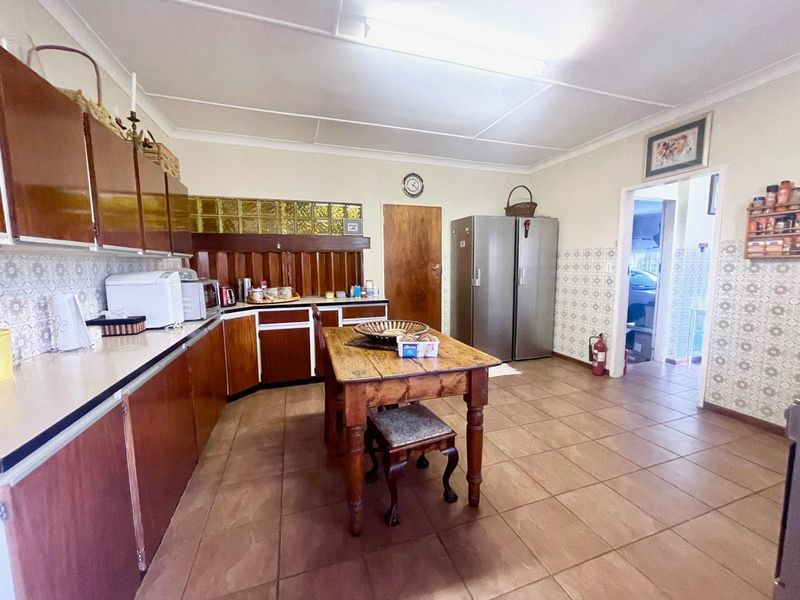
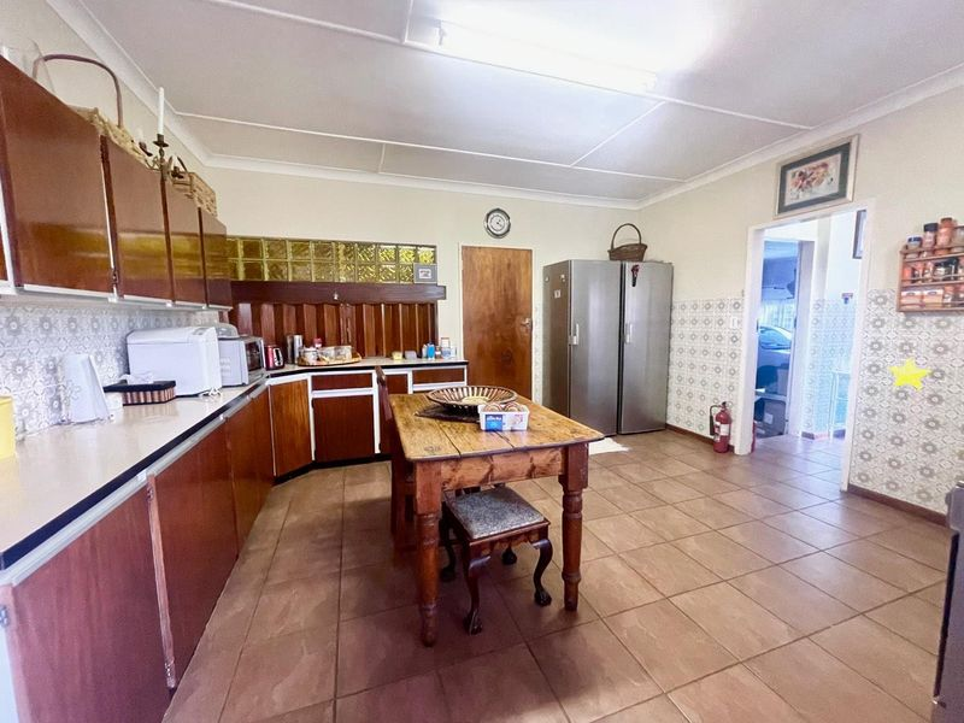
+ decorative star (909, 372)
